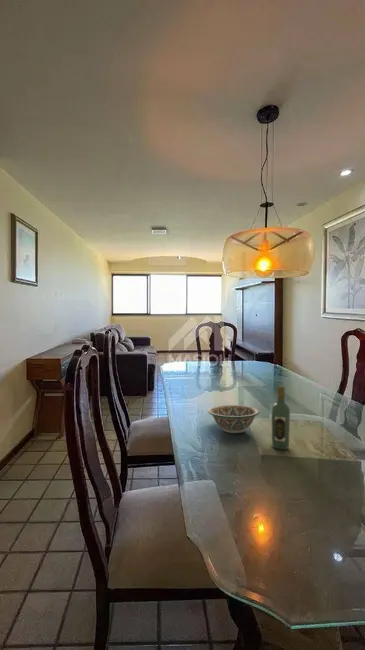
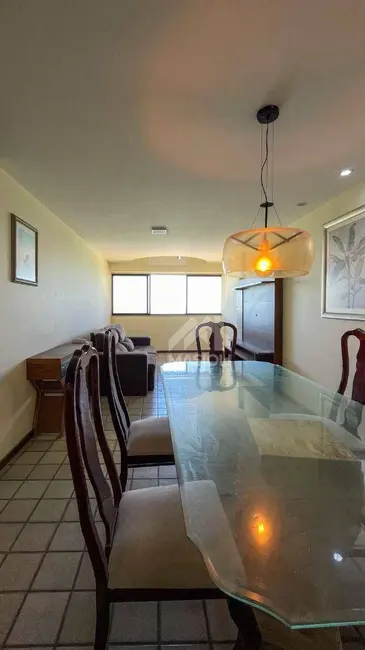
- wine bottle (280, 416)
- decorative bowl (233, 419)
